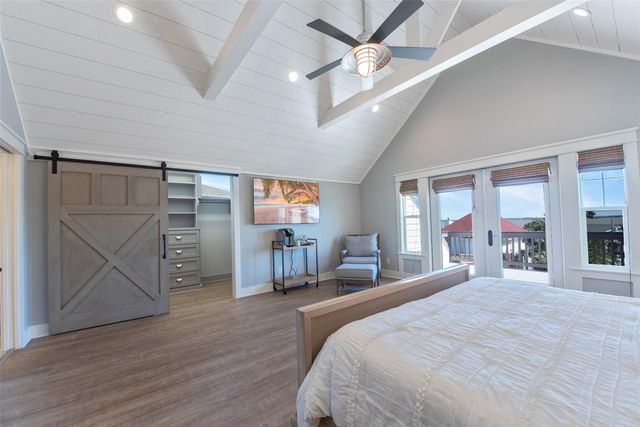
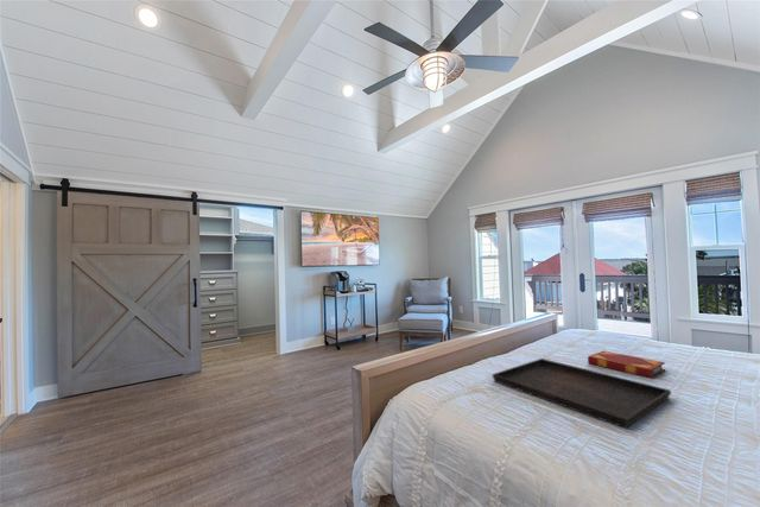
+ hardback book (625, 362)
+ serving tray (574, 385)
